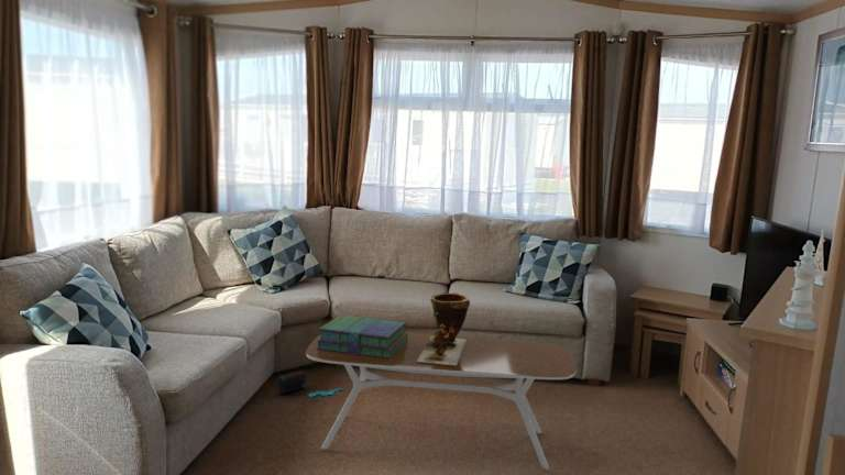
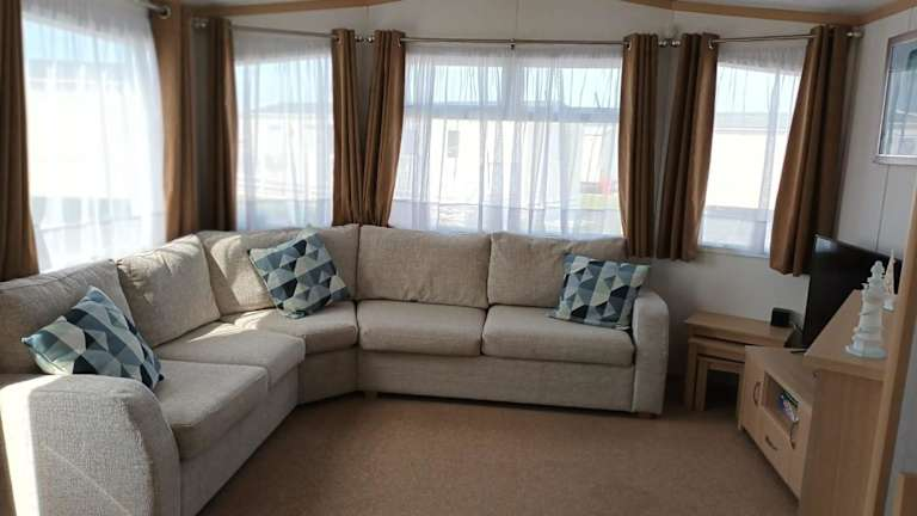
- bag (305, 383)
- stack of books (363, 334)
- coffee table (438, 388)
- clay pot (446, 325)
